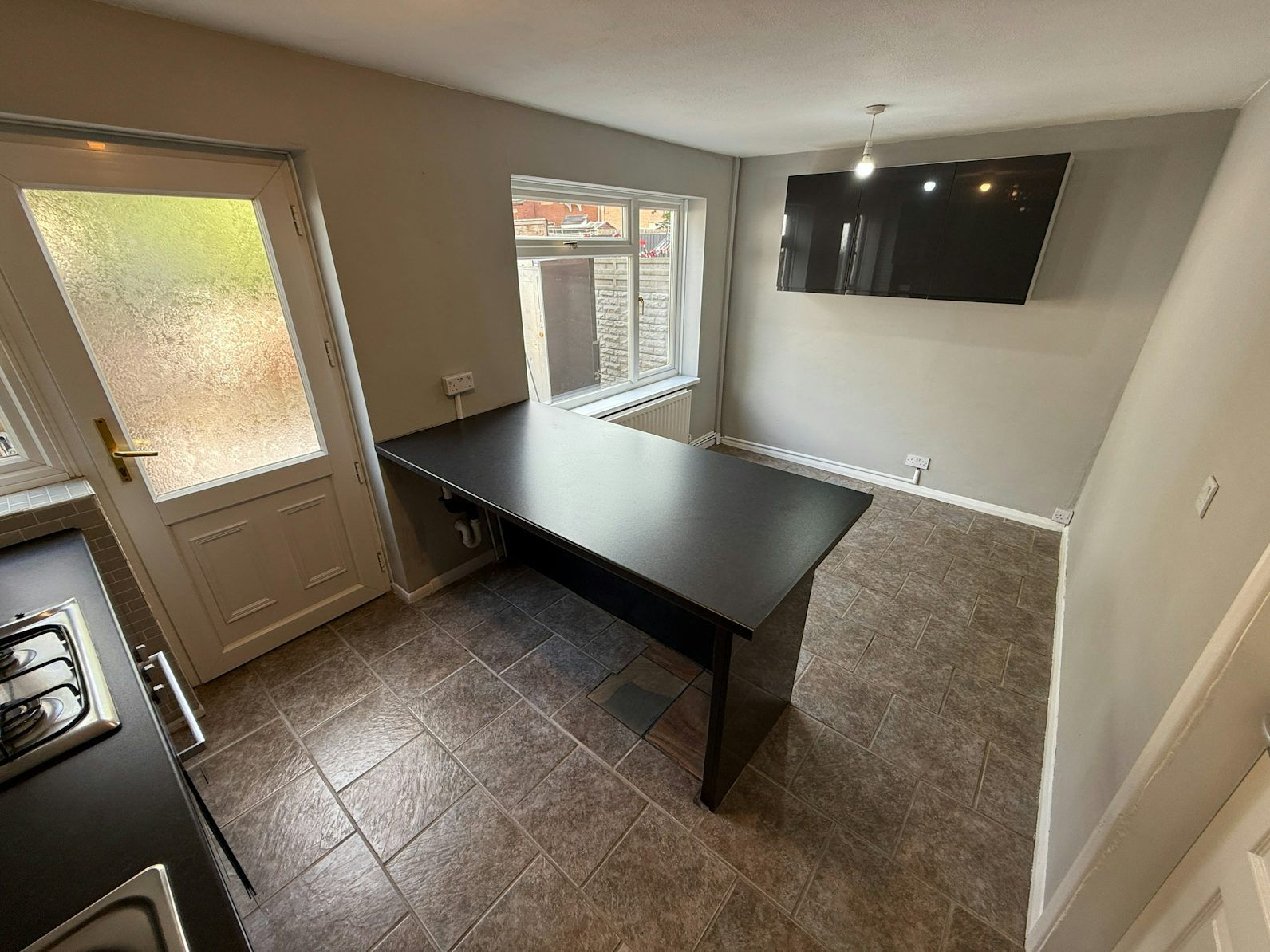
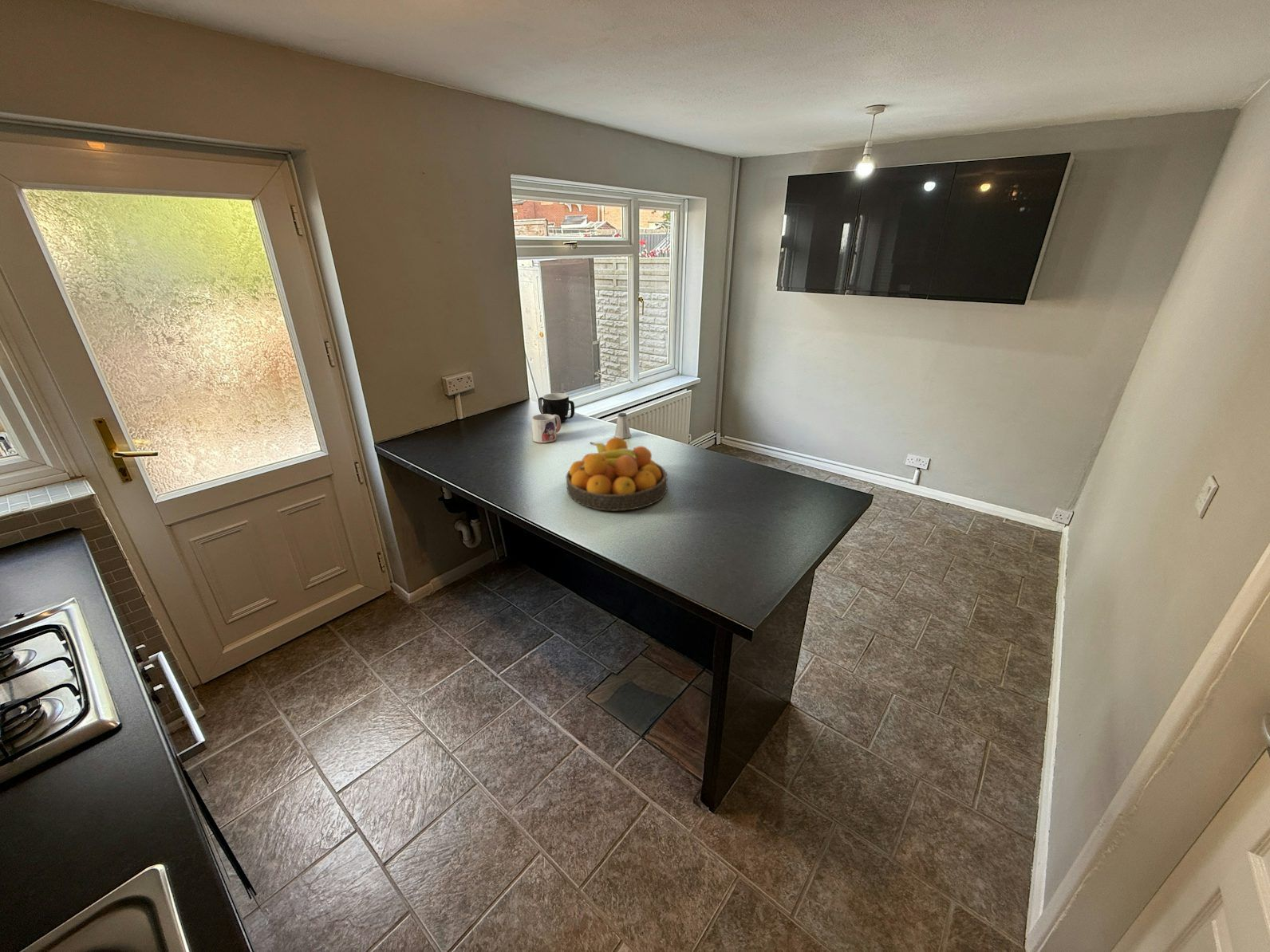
+ mug (547, 427)
+ saltshaker (622, 425)
+ mug (556, 408)
+ fruit bowl (617, 467)
